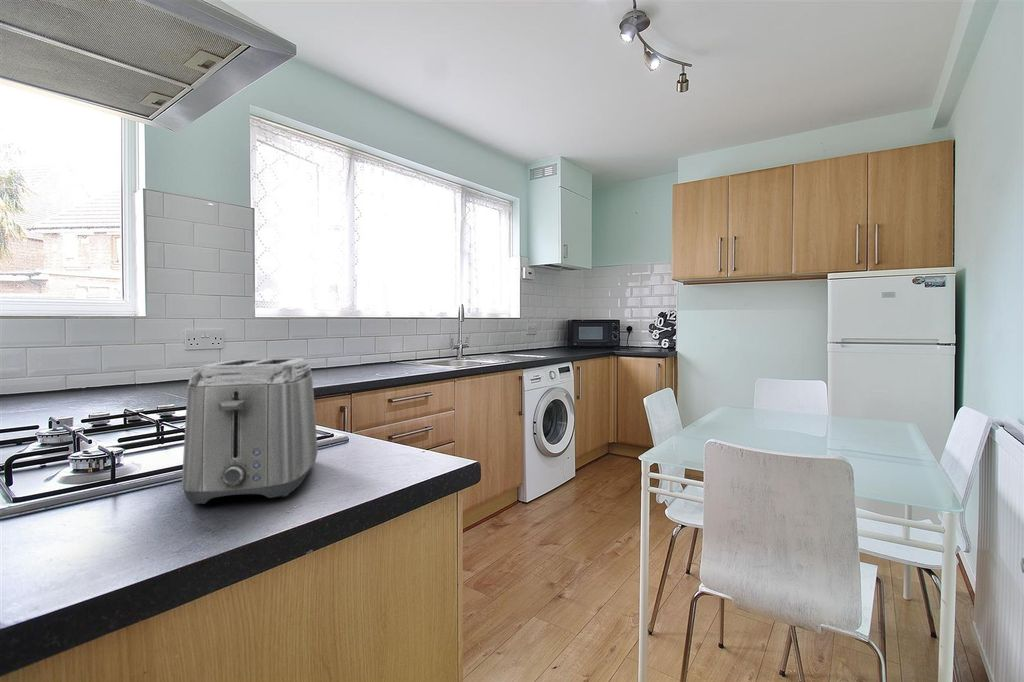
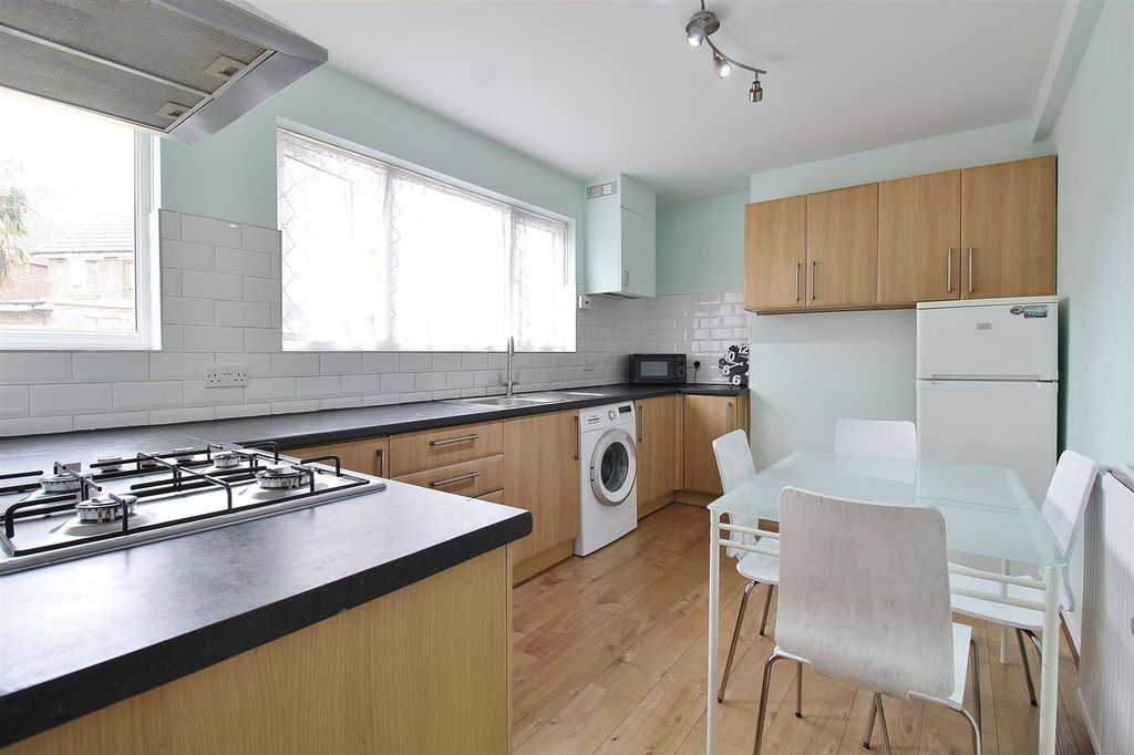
- toaster (261, 419)
